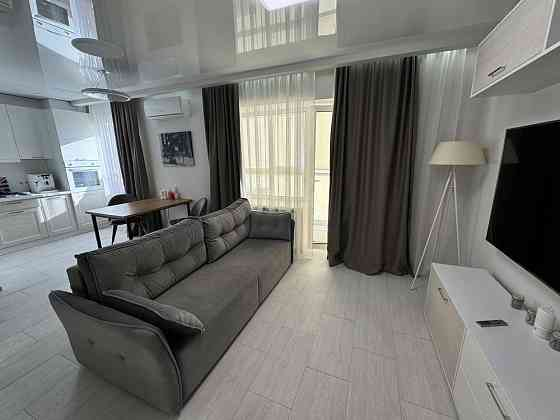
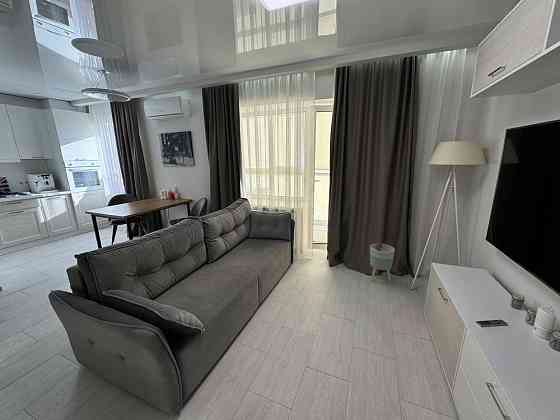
+ planter (380, 263)
